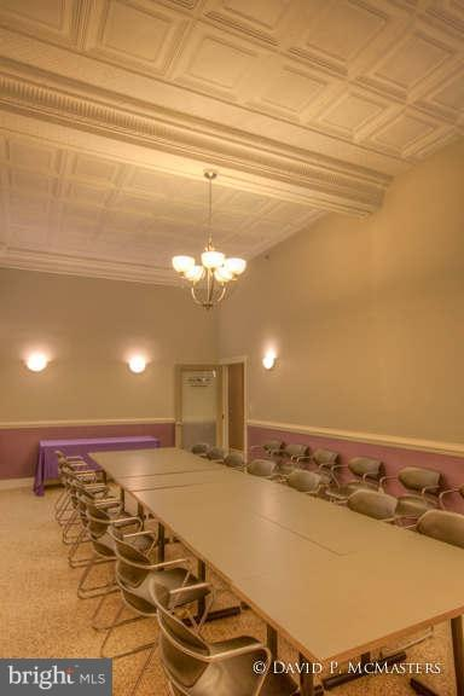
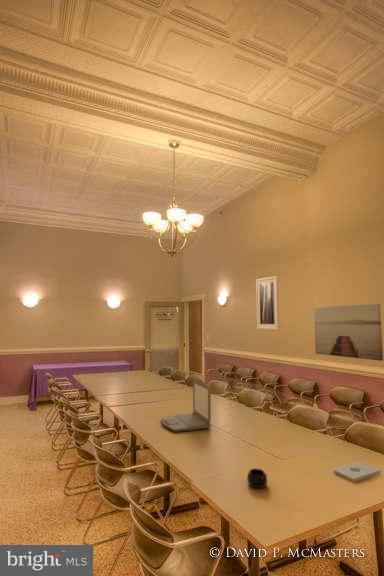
+ notepad (356, 471)
+ wall art (344, 331)
+ mug (258, 479)
+ laptop (193, 402)
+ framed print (267, 303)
